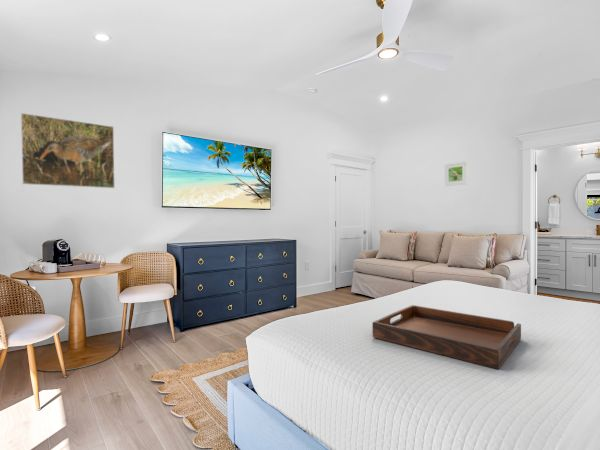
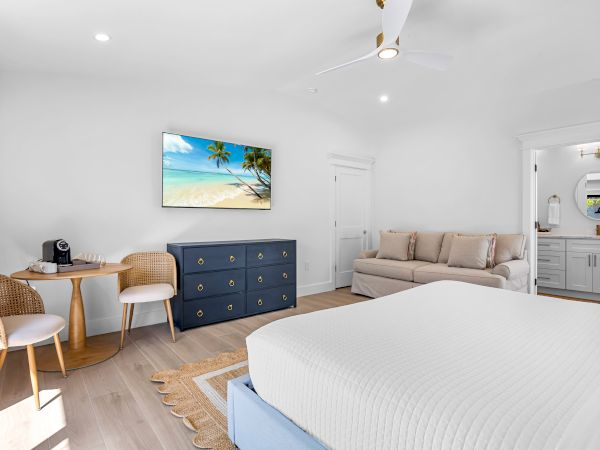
- serving tray (446, 330)
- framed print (455, 174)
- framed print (71, 153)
